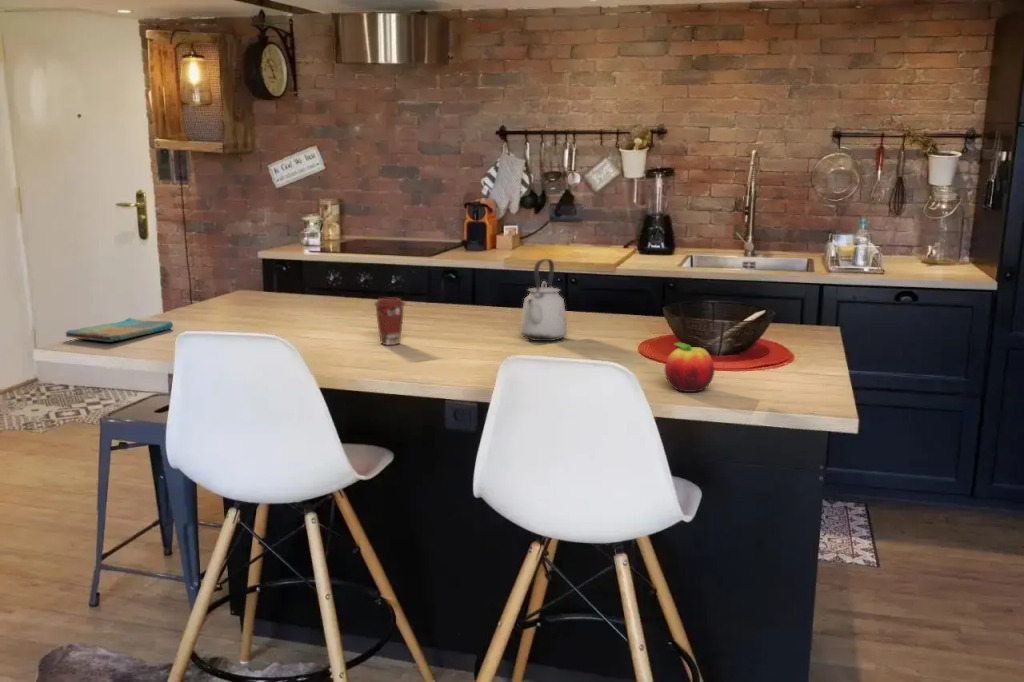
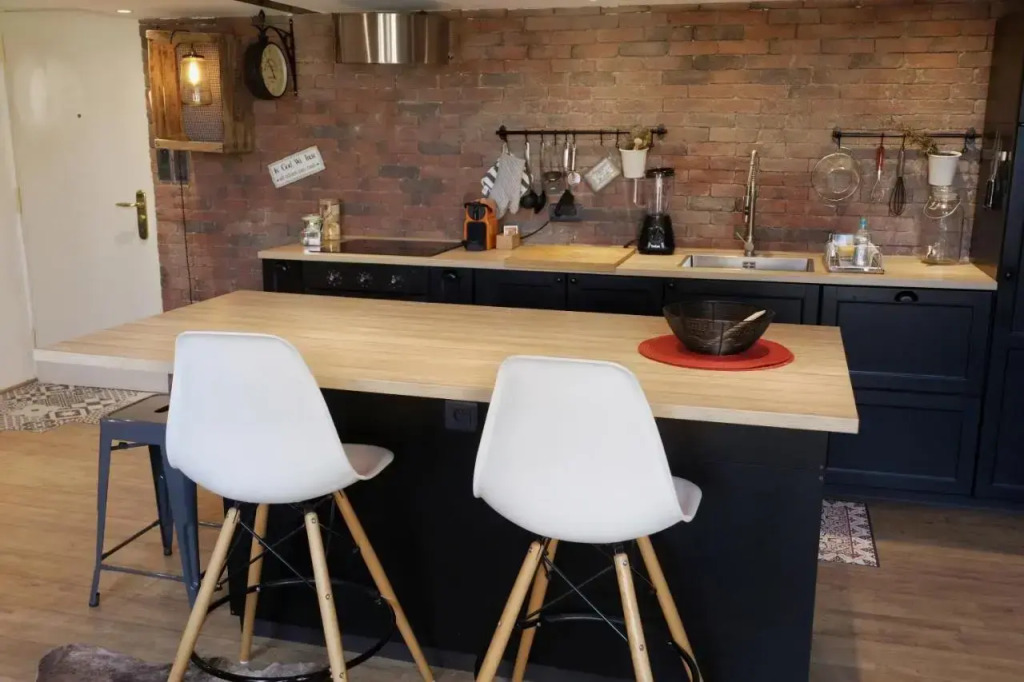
- kettle (540, 300)
- dish towel (121, 329)
- fruit (689, 367)
- coffee cup (390, 321)
